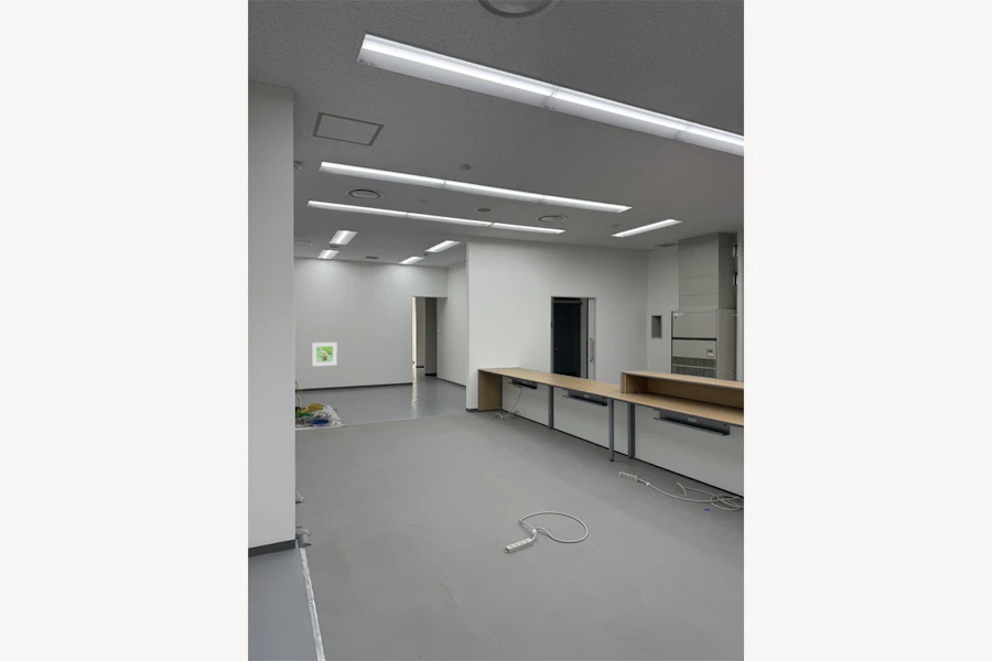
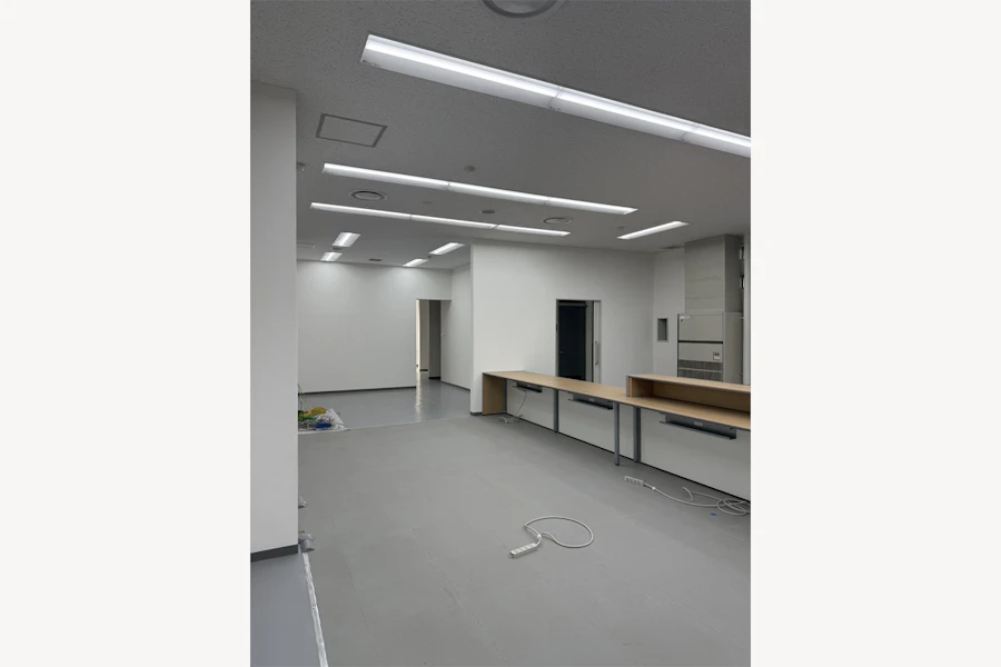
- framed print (324, 354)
